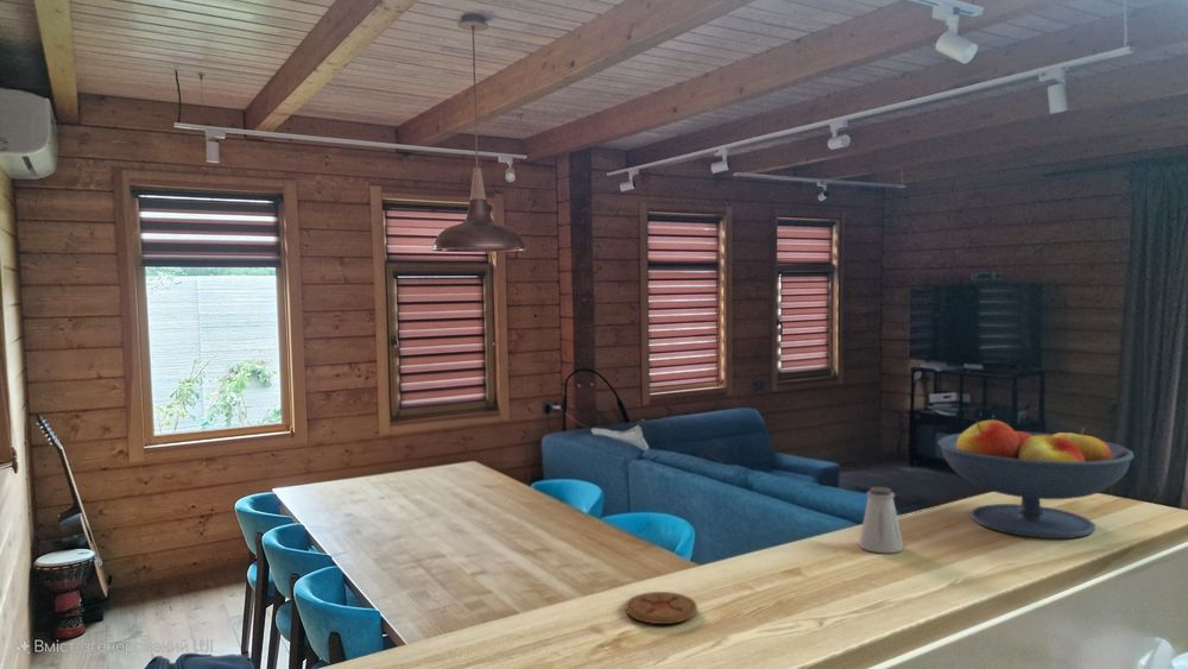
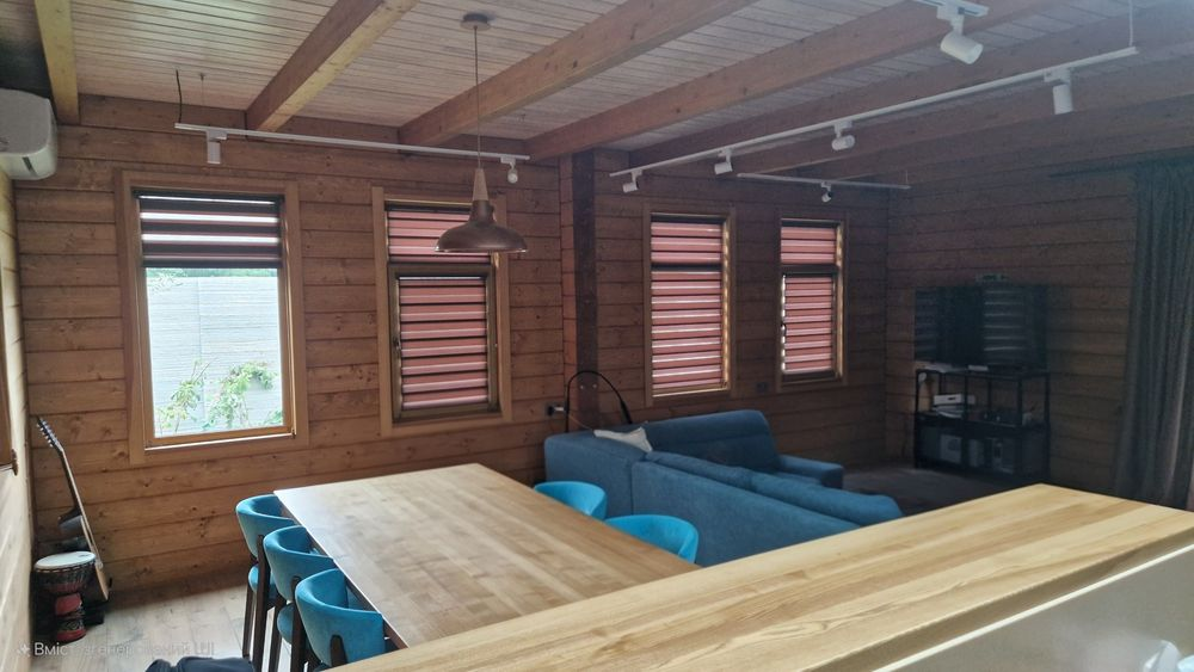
- coaster (661, 606)
- saltshaker (880, 517)
- fruit bowl (1030, 469)
